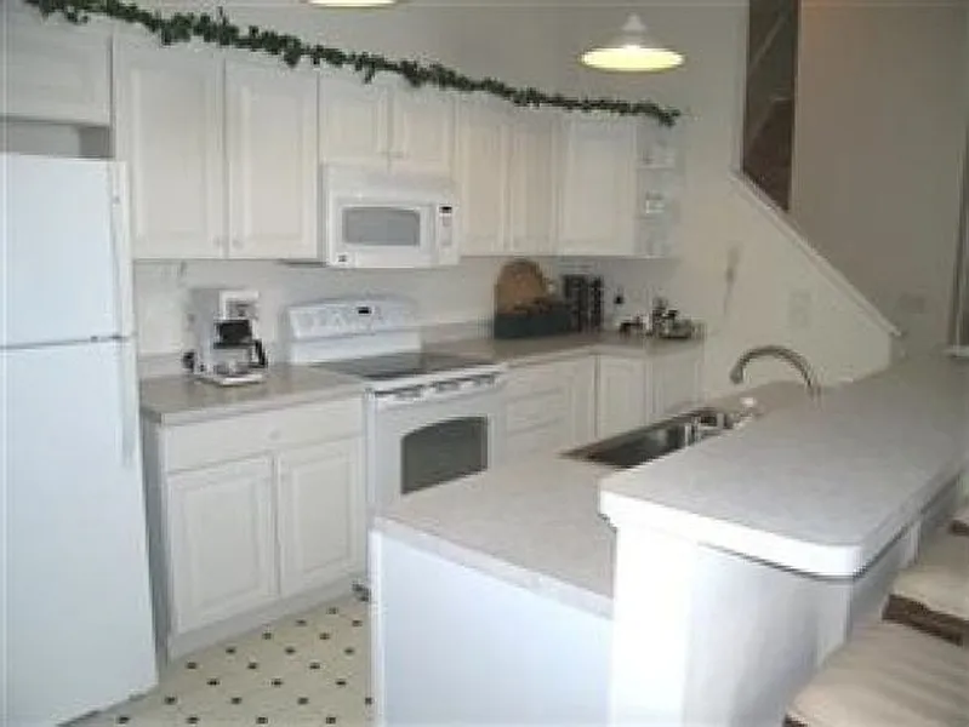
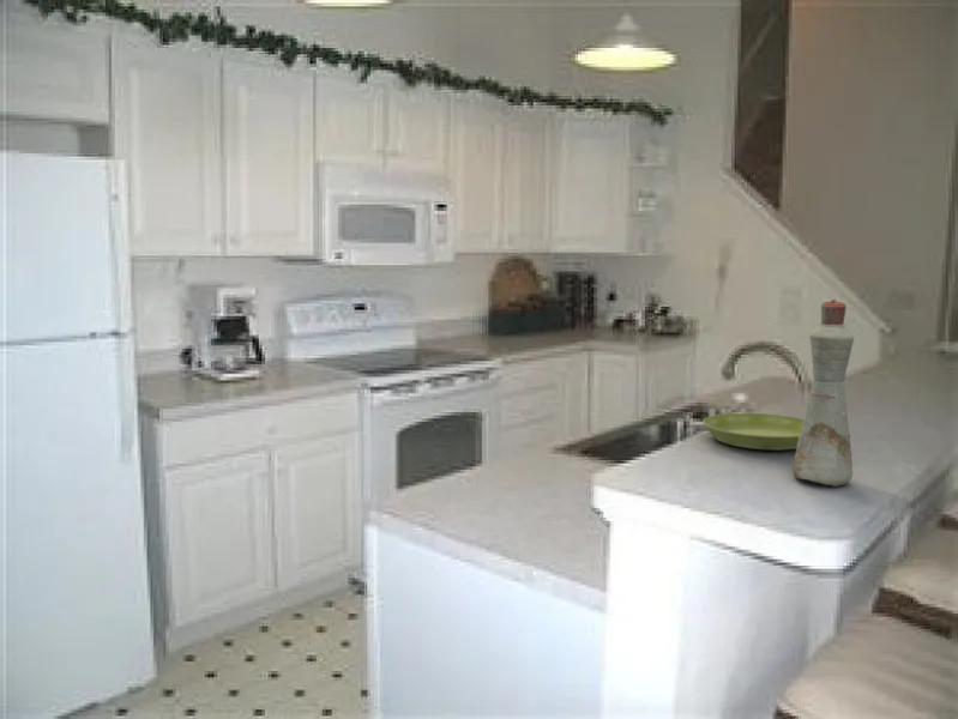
+ bottle (826, 389)
+ saucer (760, 431)
